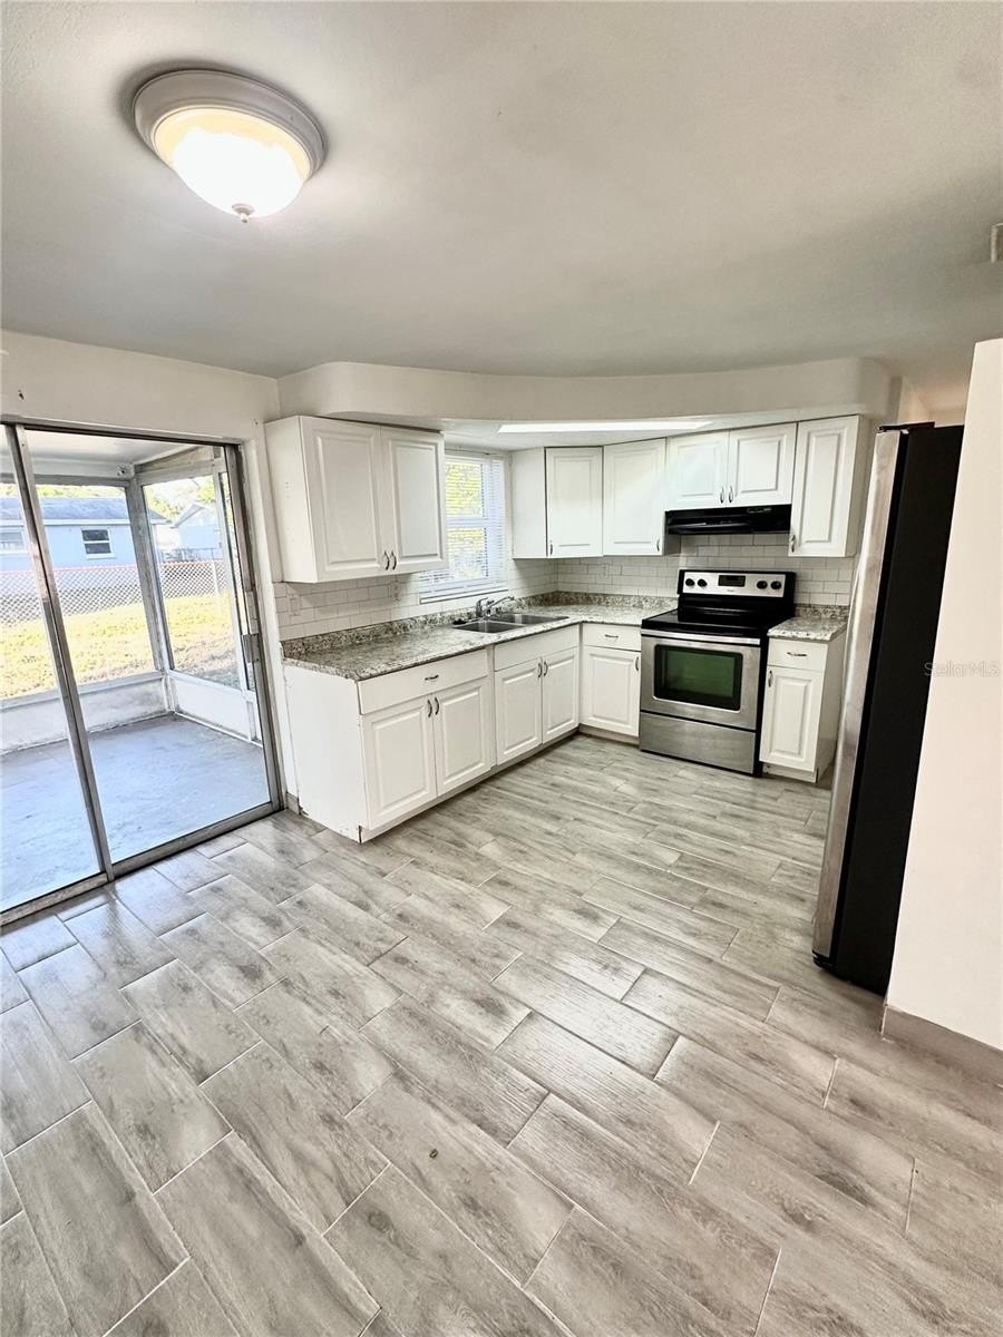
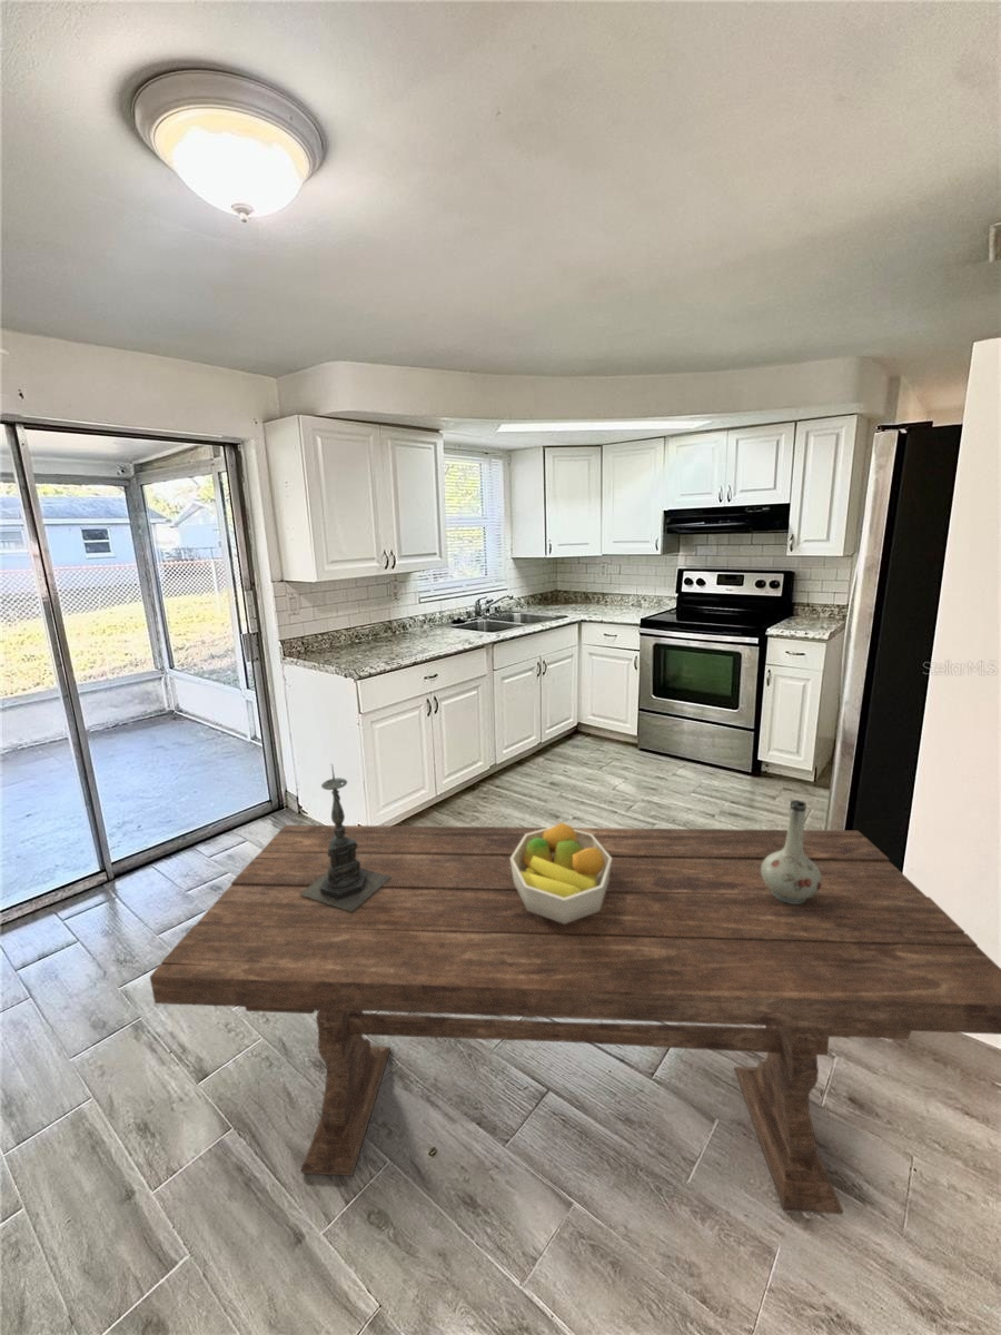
+ vase (793, 849)
+ candle holder (339, 825)
+ dining table (563, 1010)
+ fruit bowl (561, 866)
